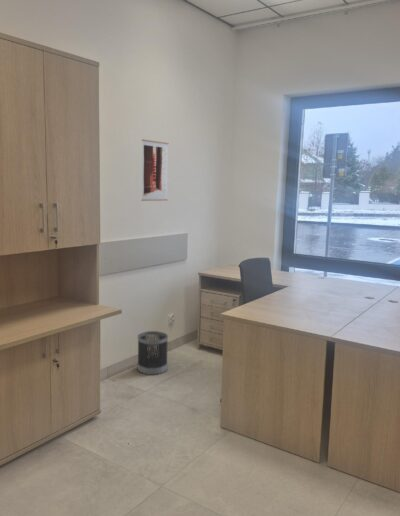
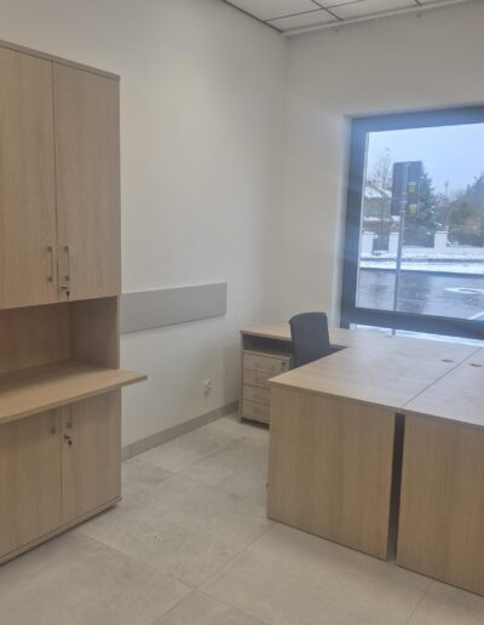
- wall art (155, 171)
- wastebasket (152, 352)
